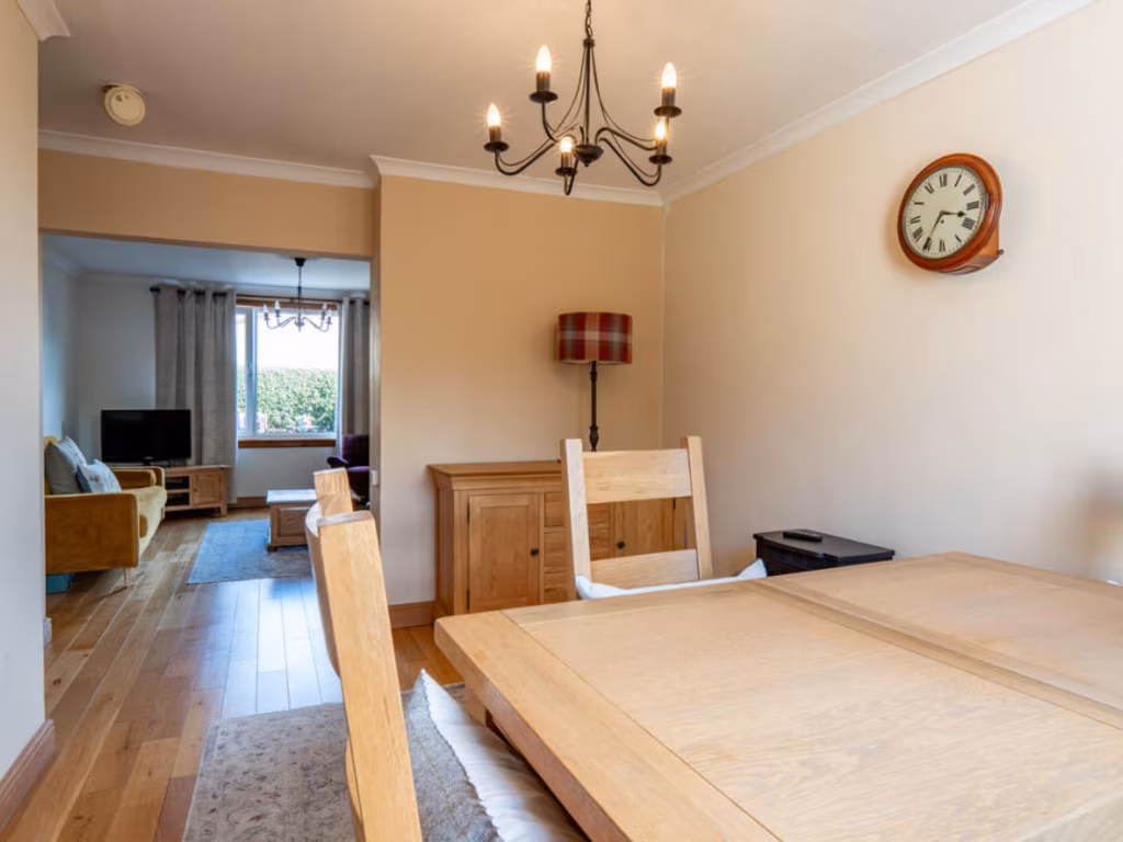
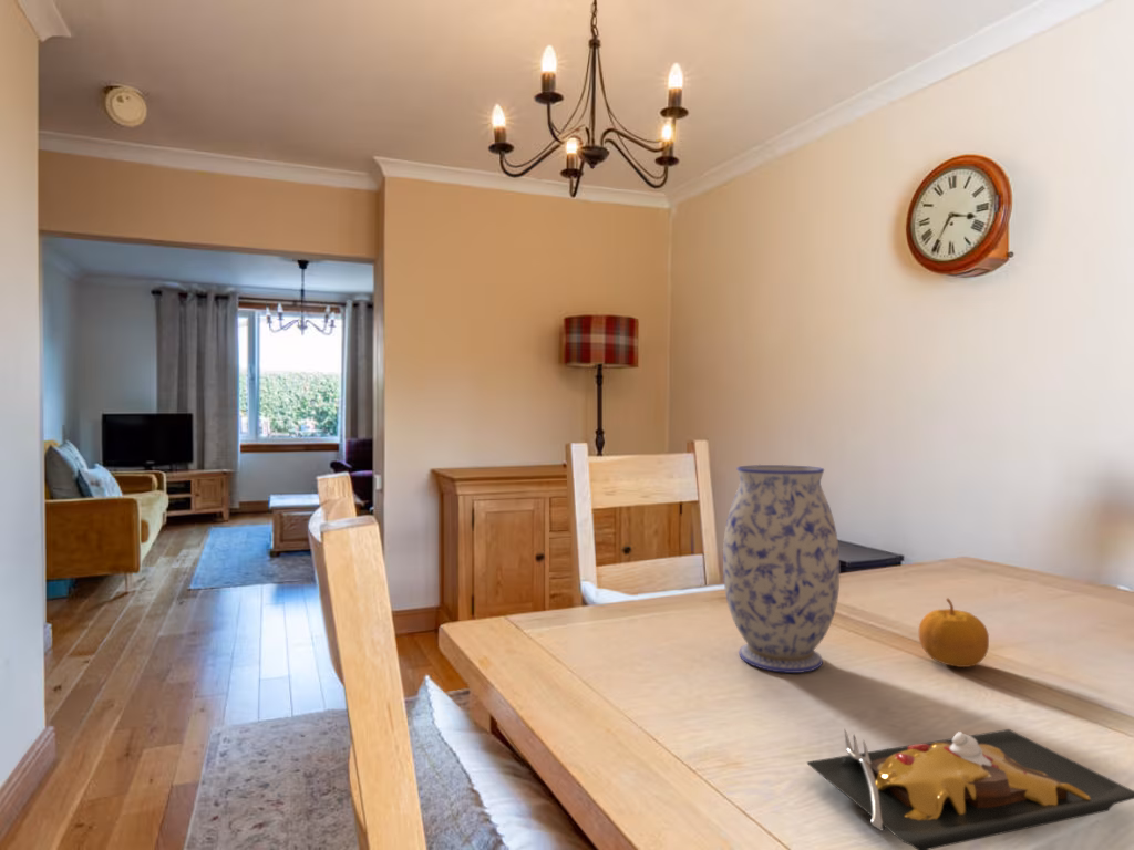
+ plate (949, 759)
+ vase (780, 562)
+ fruit (952, 630)
